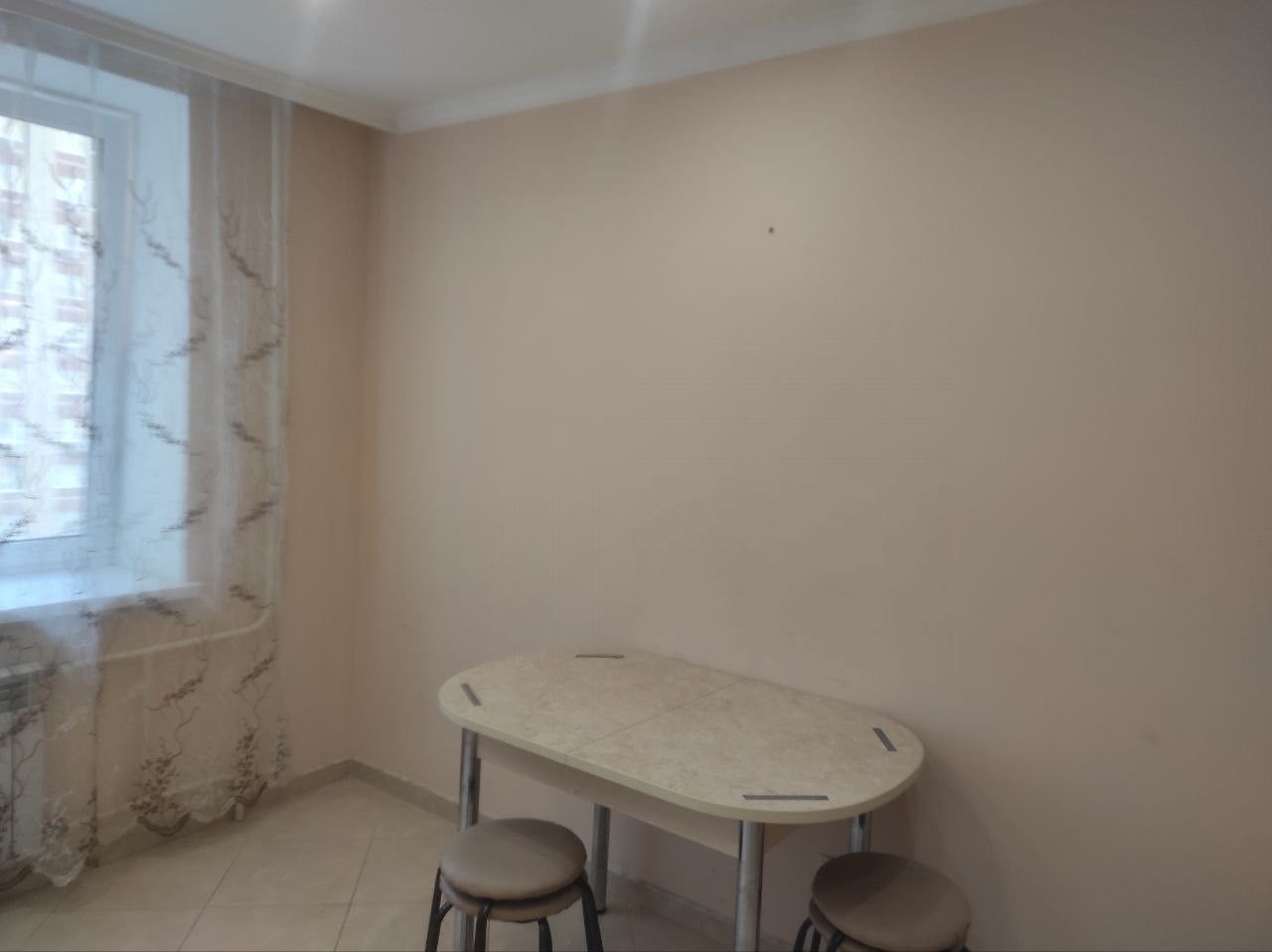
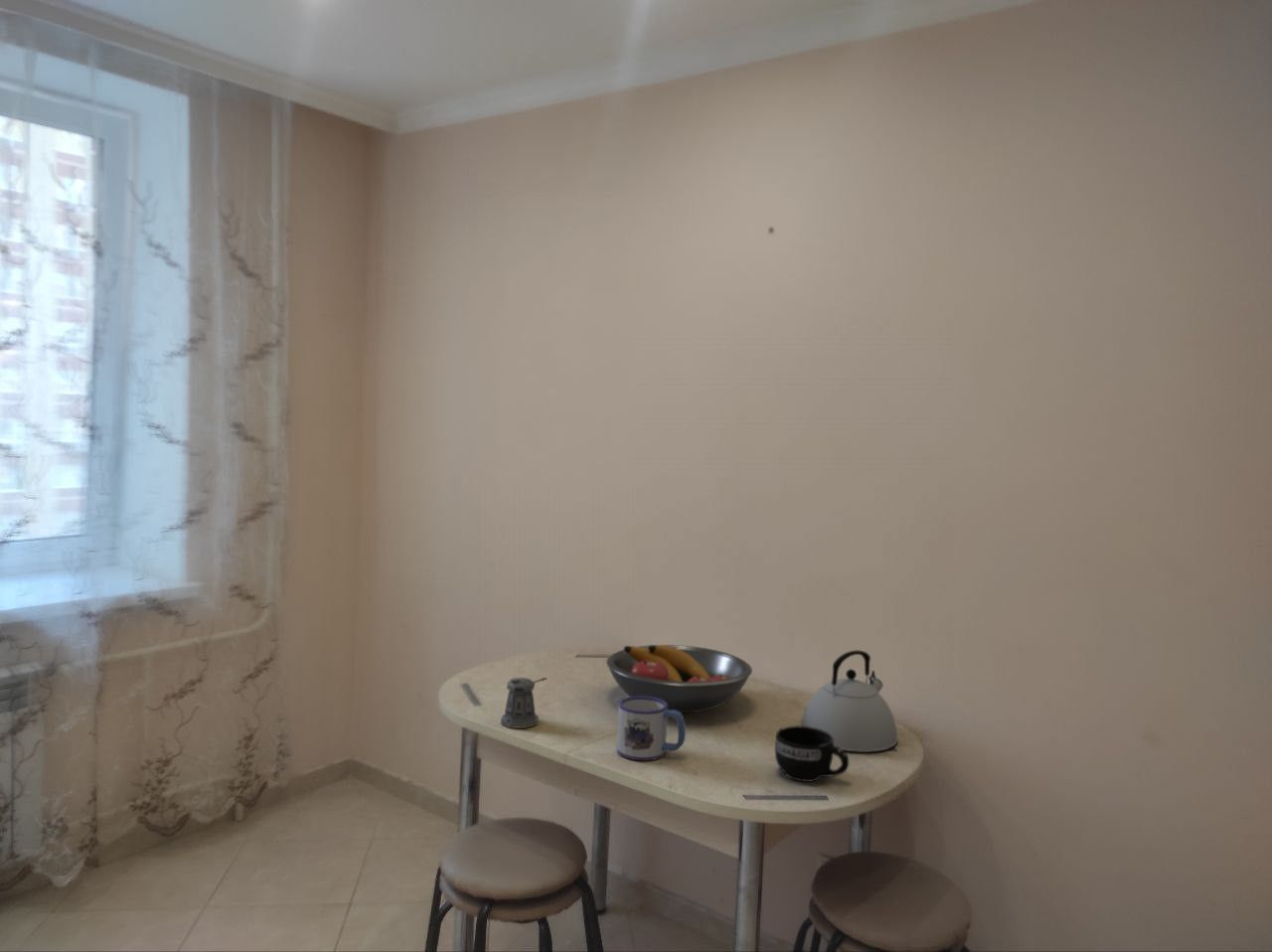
+ mug (811, 756)
+ fruit bowl (678, 677)
+ mug (651, 728)
+ pepper shaker (524, 699)
+ kettle (851, 692)
